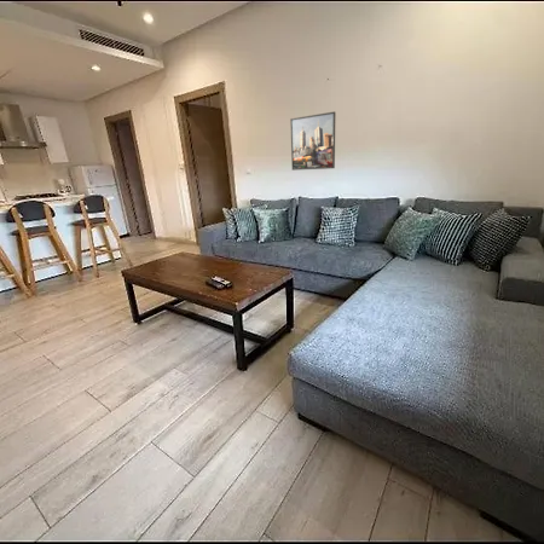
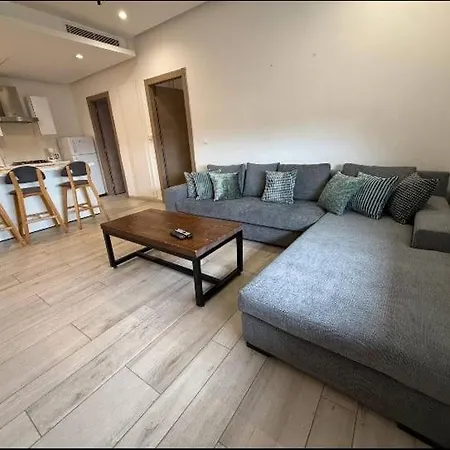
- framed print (312, 143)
